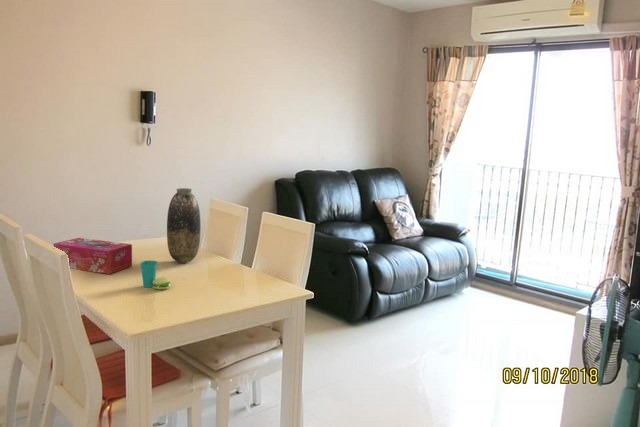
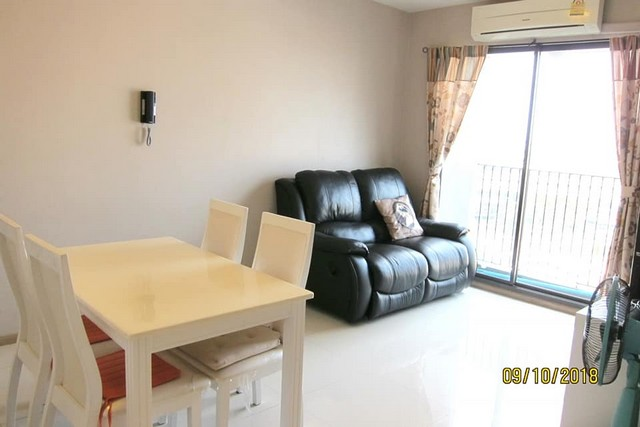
- tissue box (93, 255)
- cup (155, 275)
- vase (183, 225)
